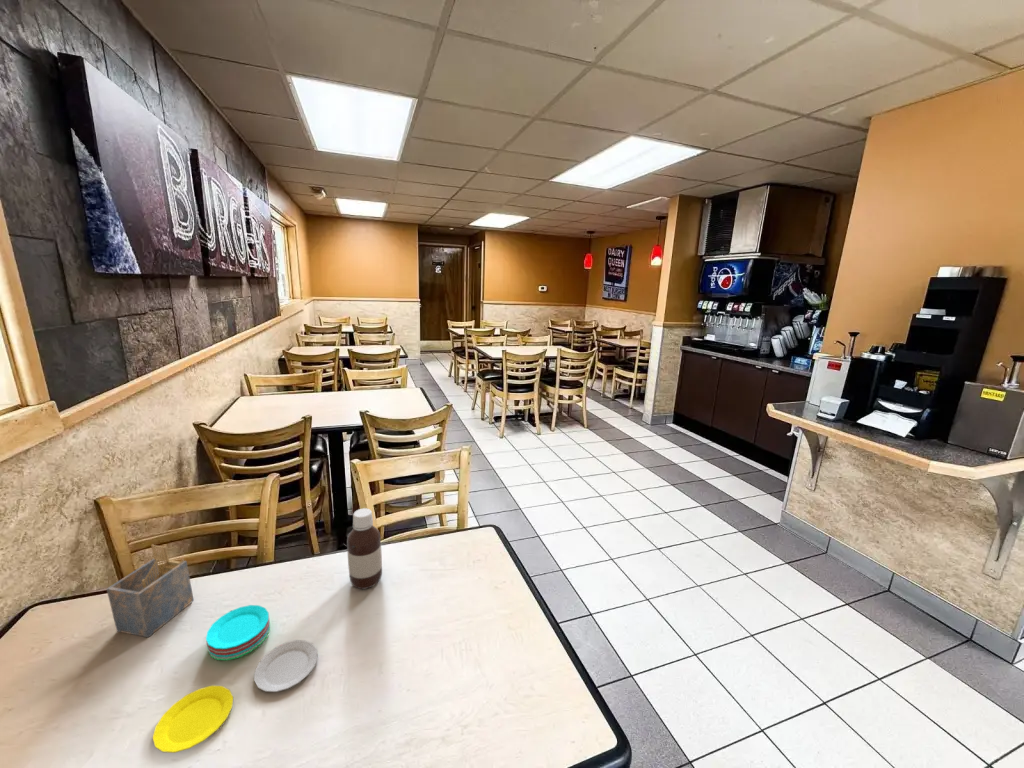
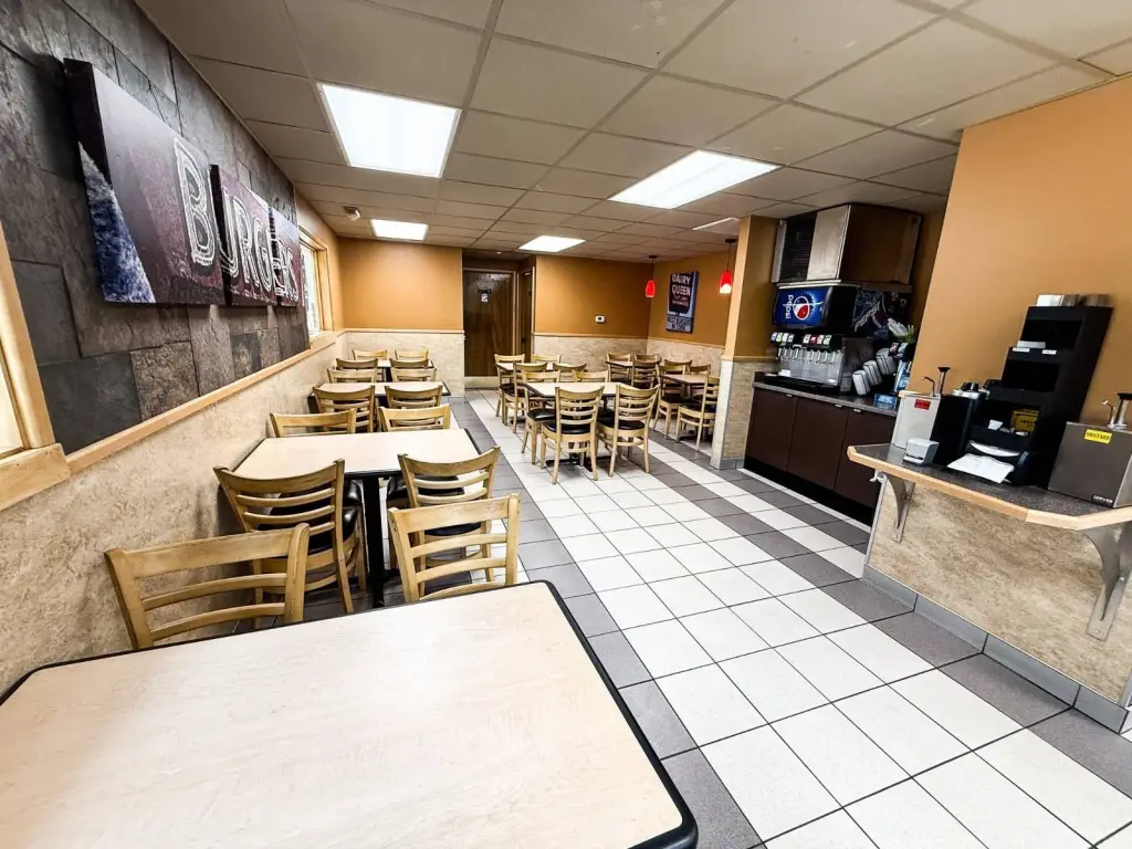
- bottle (364, 547)
- napkin holder (151, 587)
- plate (258, 664)
